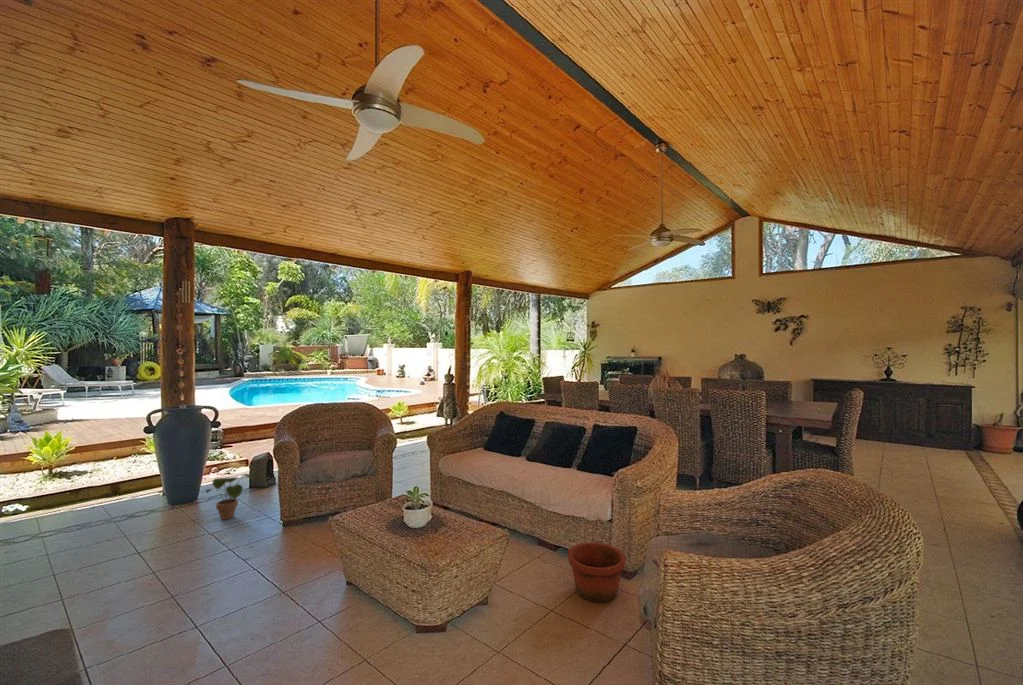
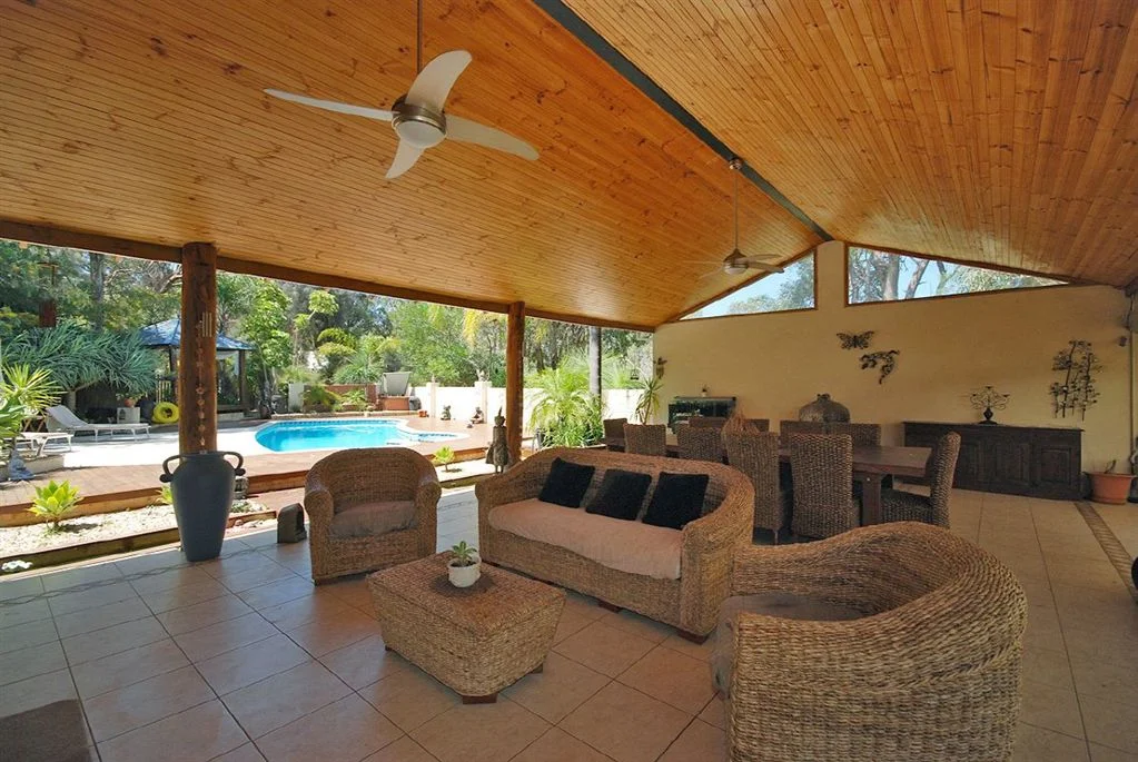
- potted plant (226, 495)
- pot (596, 573)
